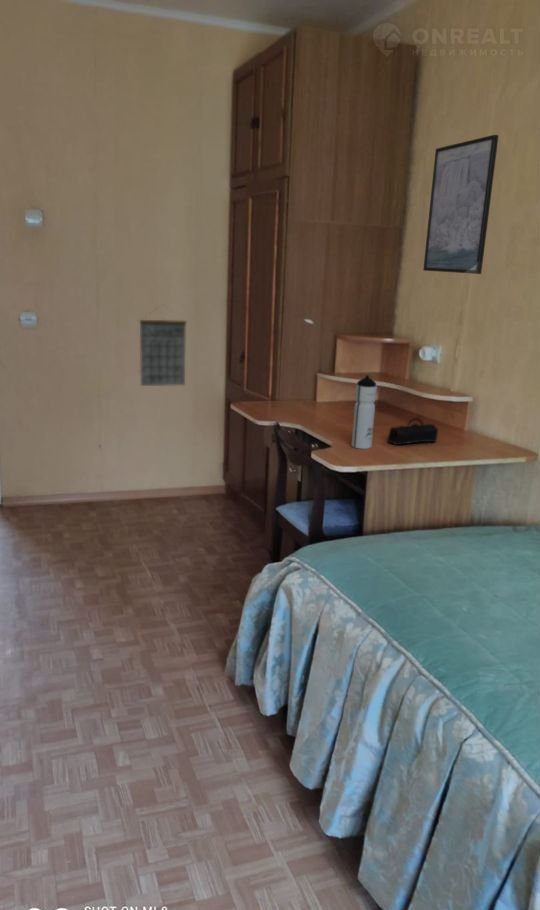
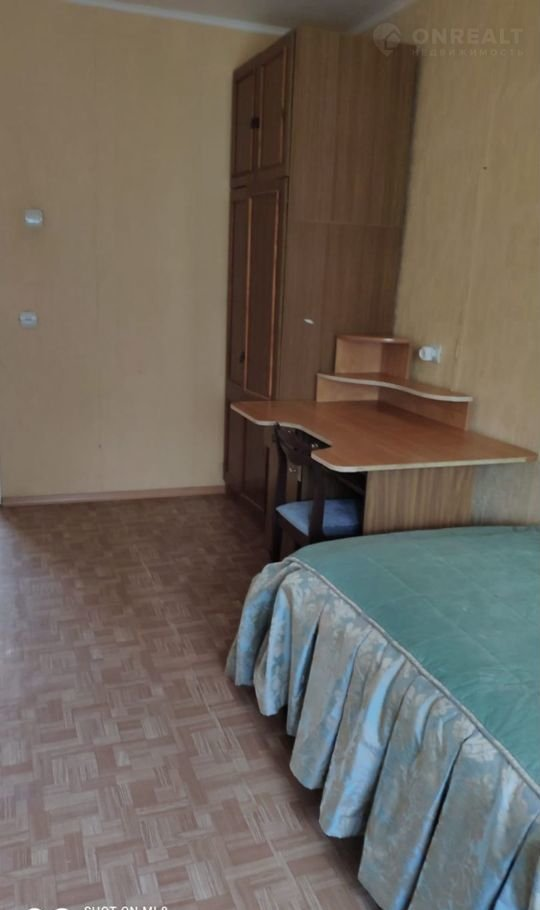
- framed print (457, 208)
- water bottle (364, 411)
- pencil case (413, 430)
- calendar (163, 345)
